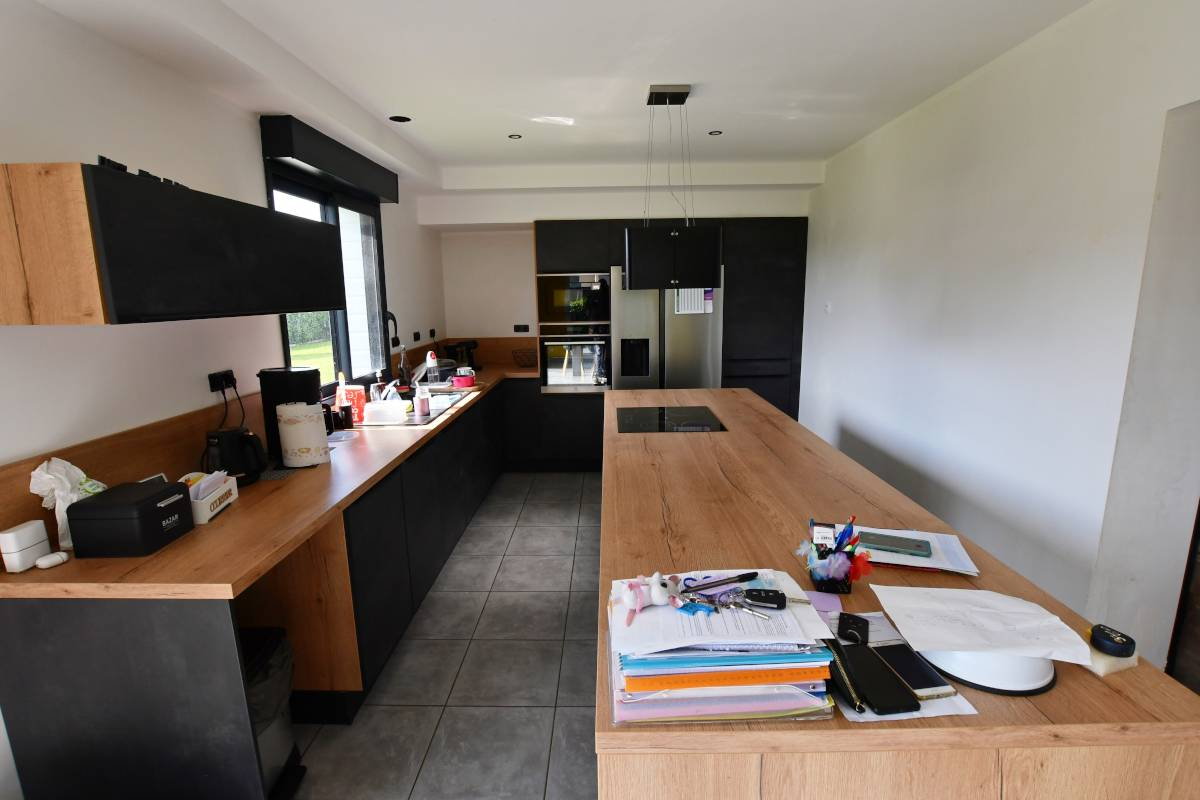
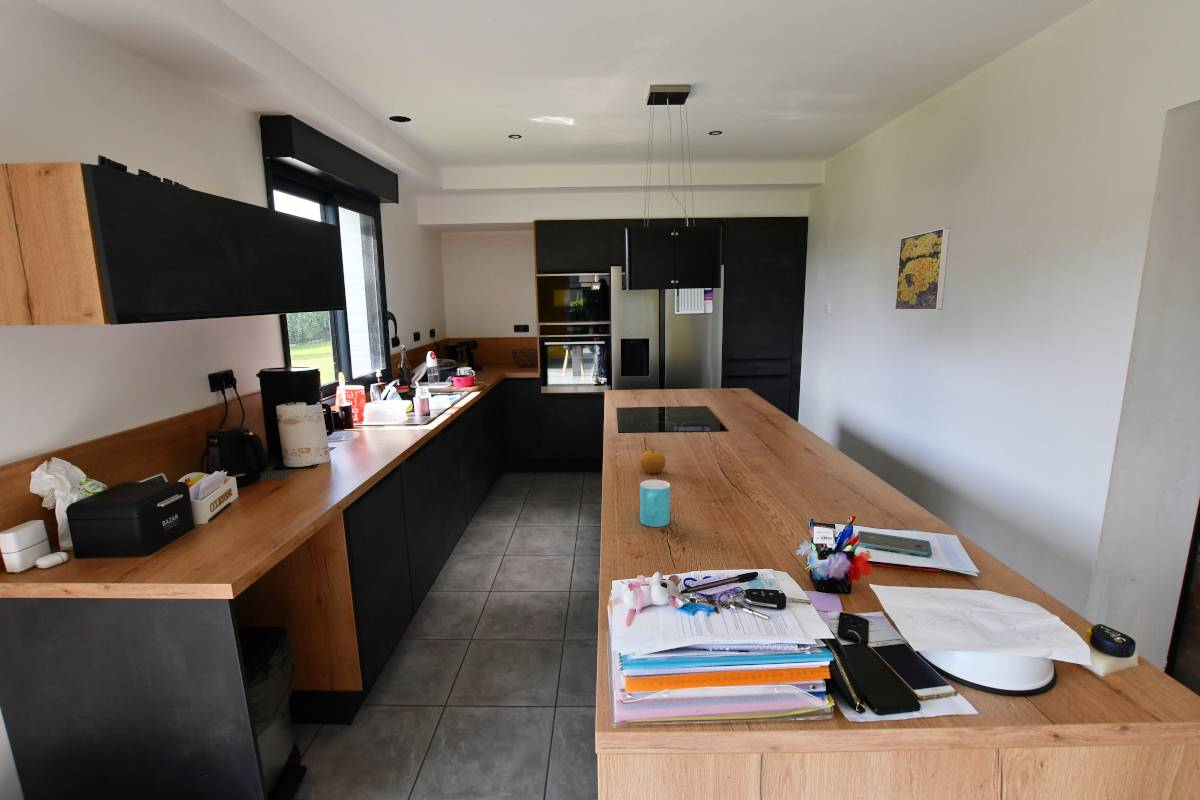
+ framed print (920, 272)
+ cup (651, 504)
+ fruit (652, 459)
